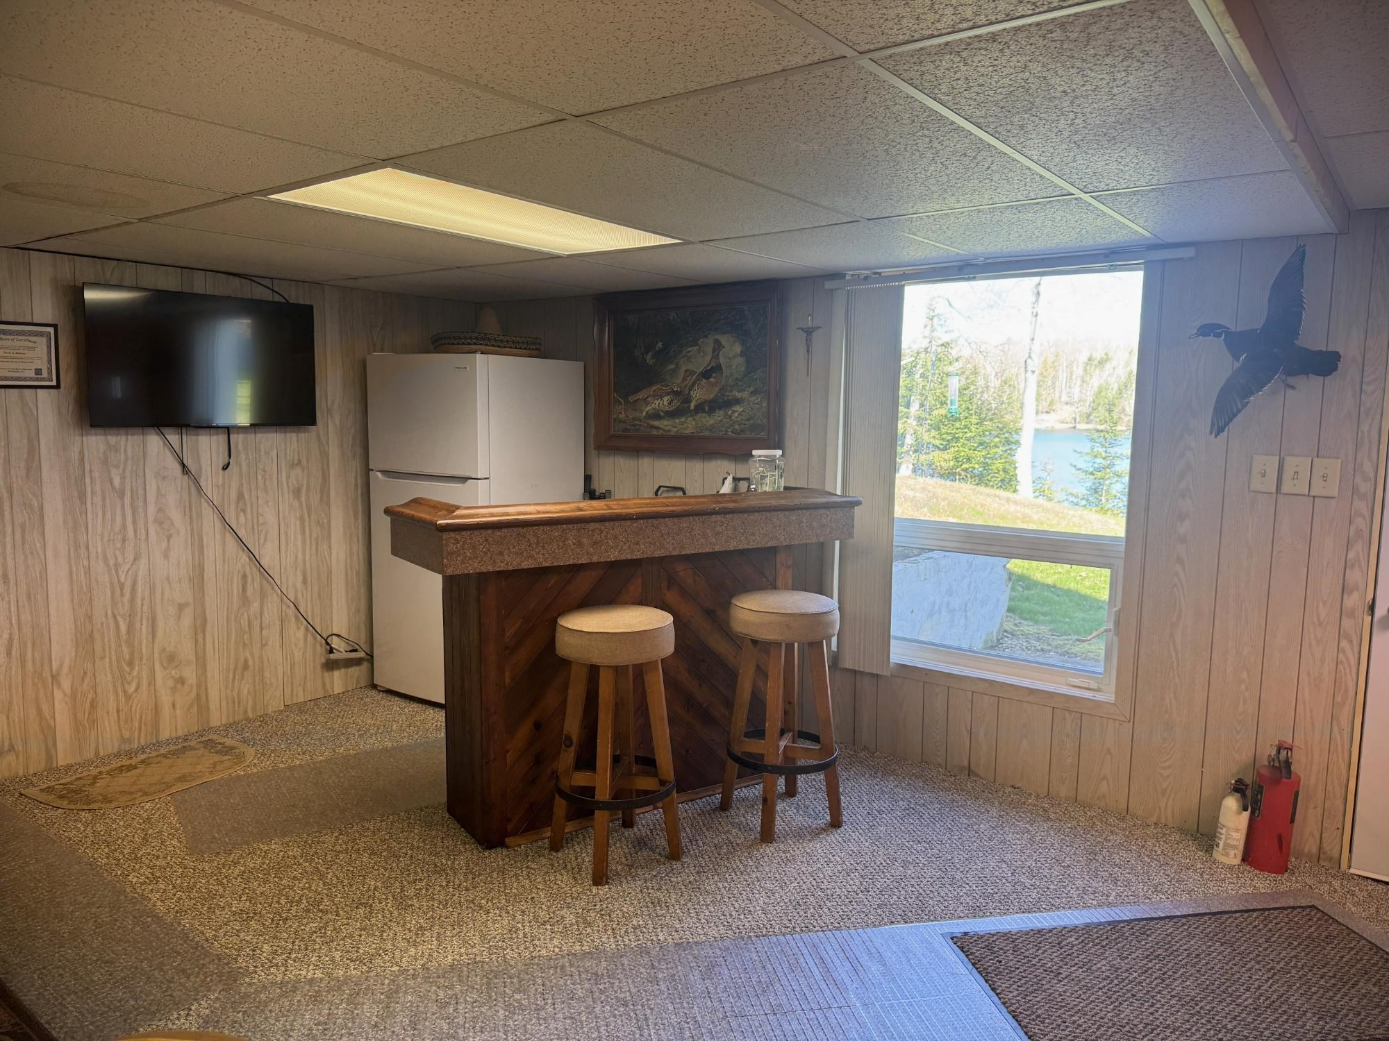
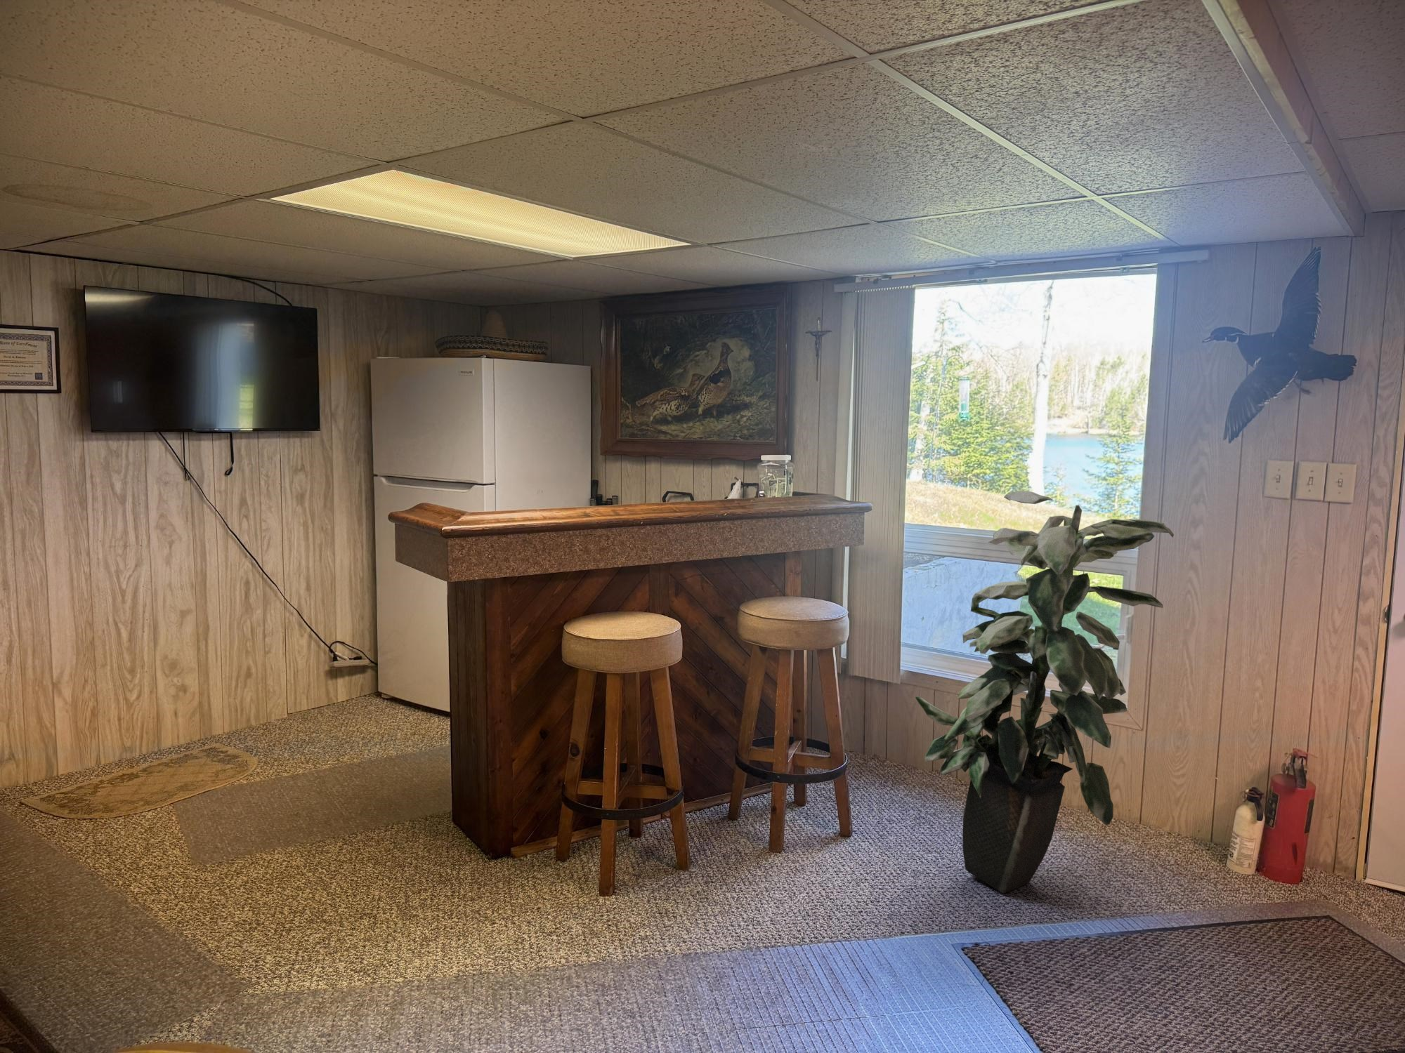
+ indoor plant (1034, 692)
